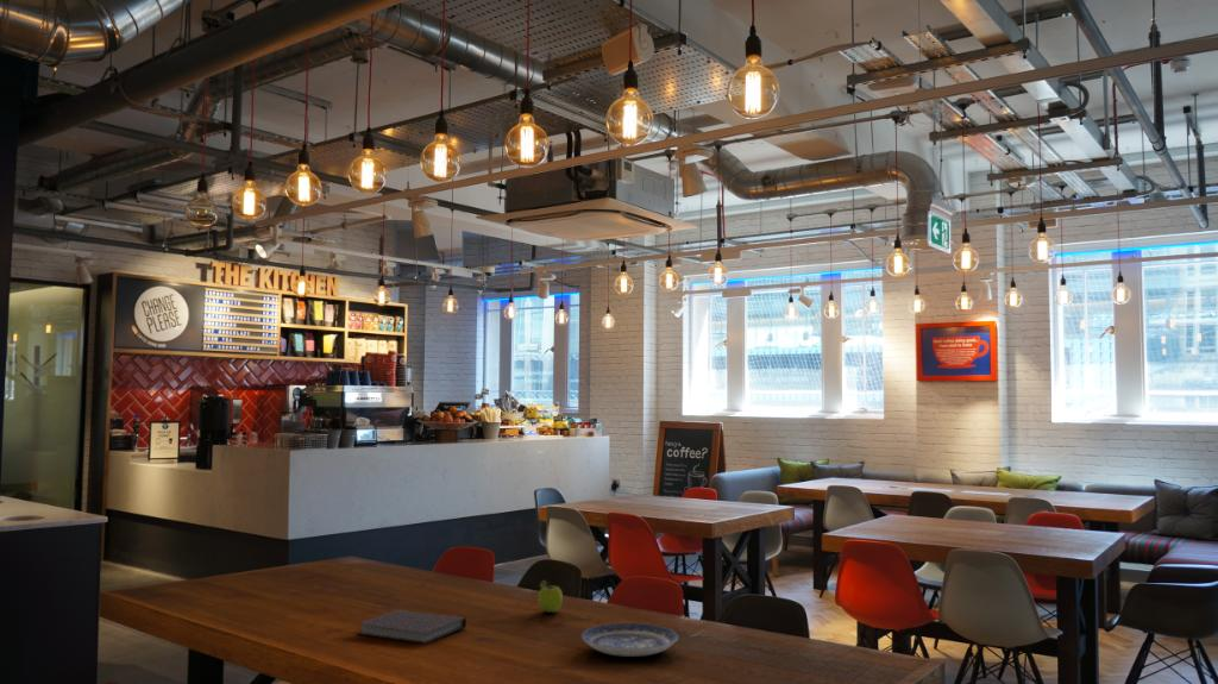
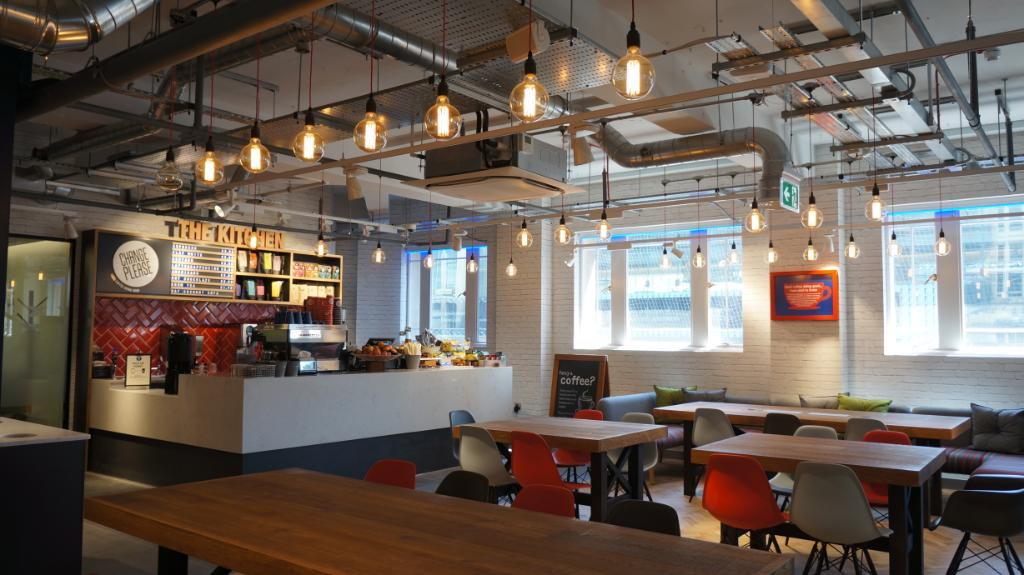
- fruit (548, 596)
- plate (629, 641)
- notebook (412, 625)
